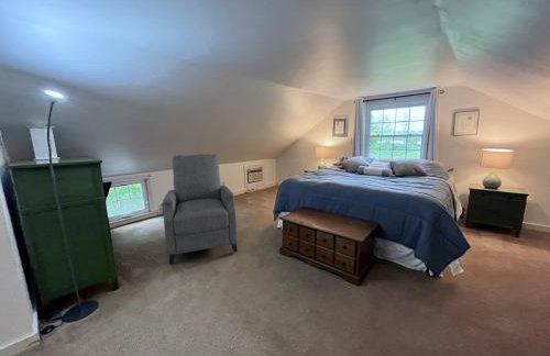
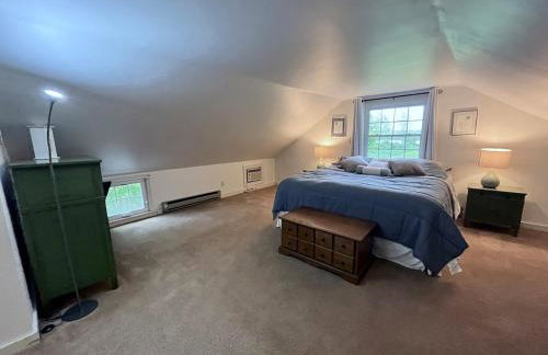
- chair (199, 200)
